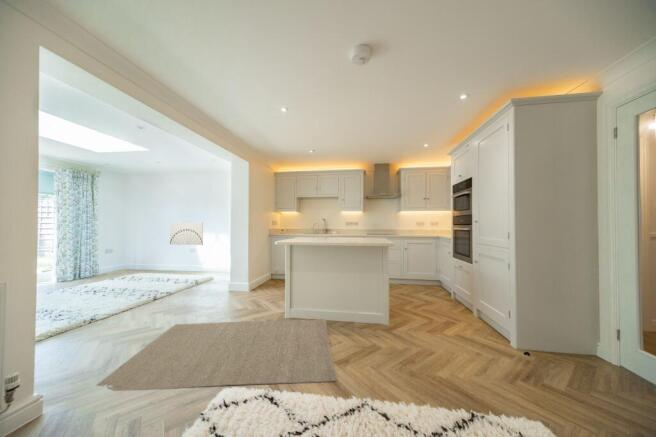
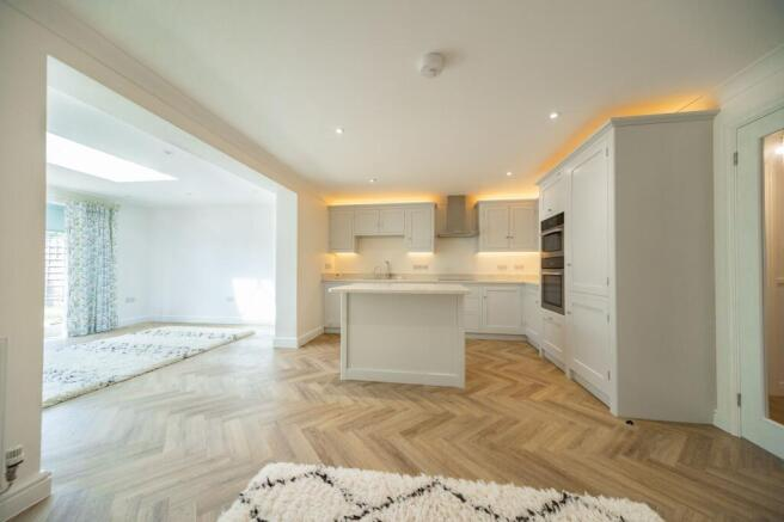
- wall art (186, 233)
- rug (238, 346)
